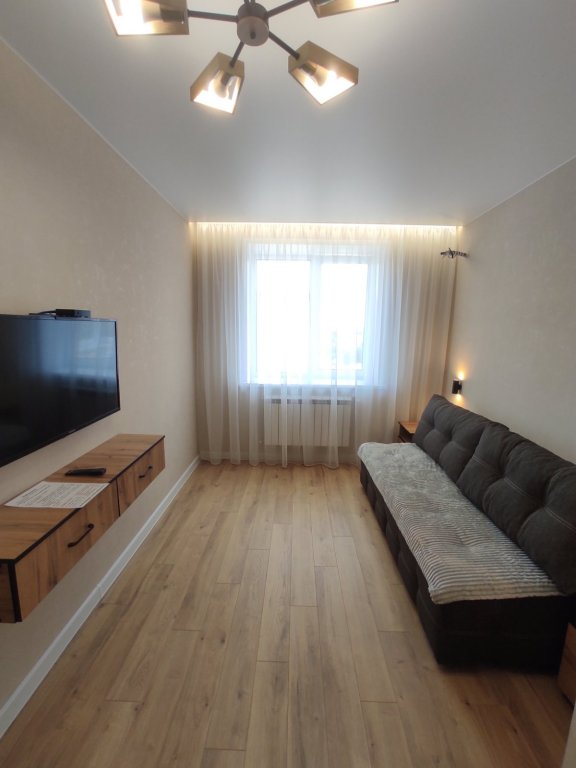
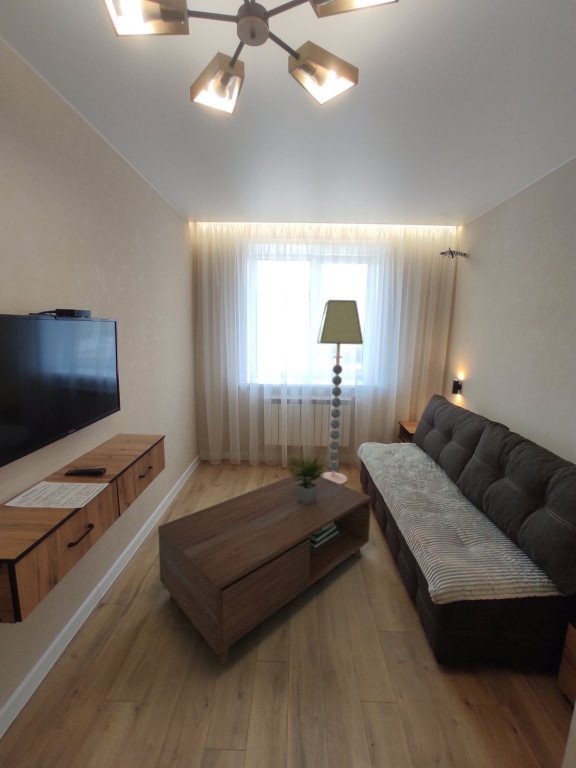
+ coffee table (275, 517)
+ floor lamp (336, 392)
